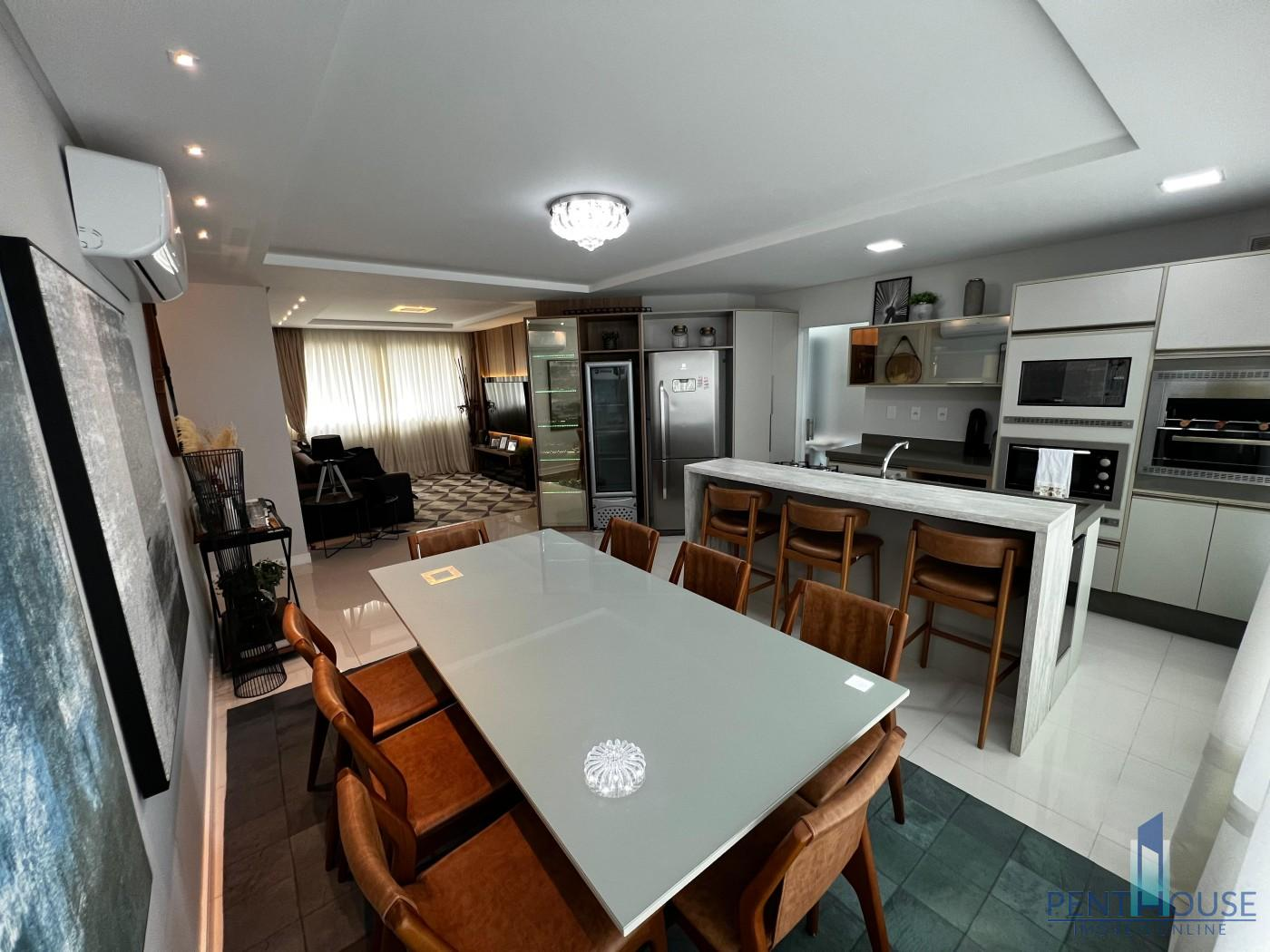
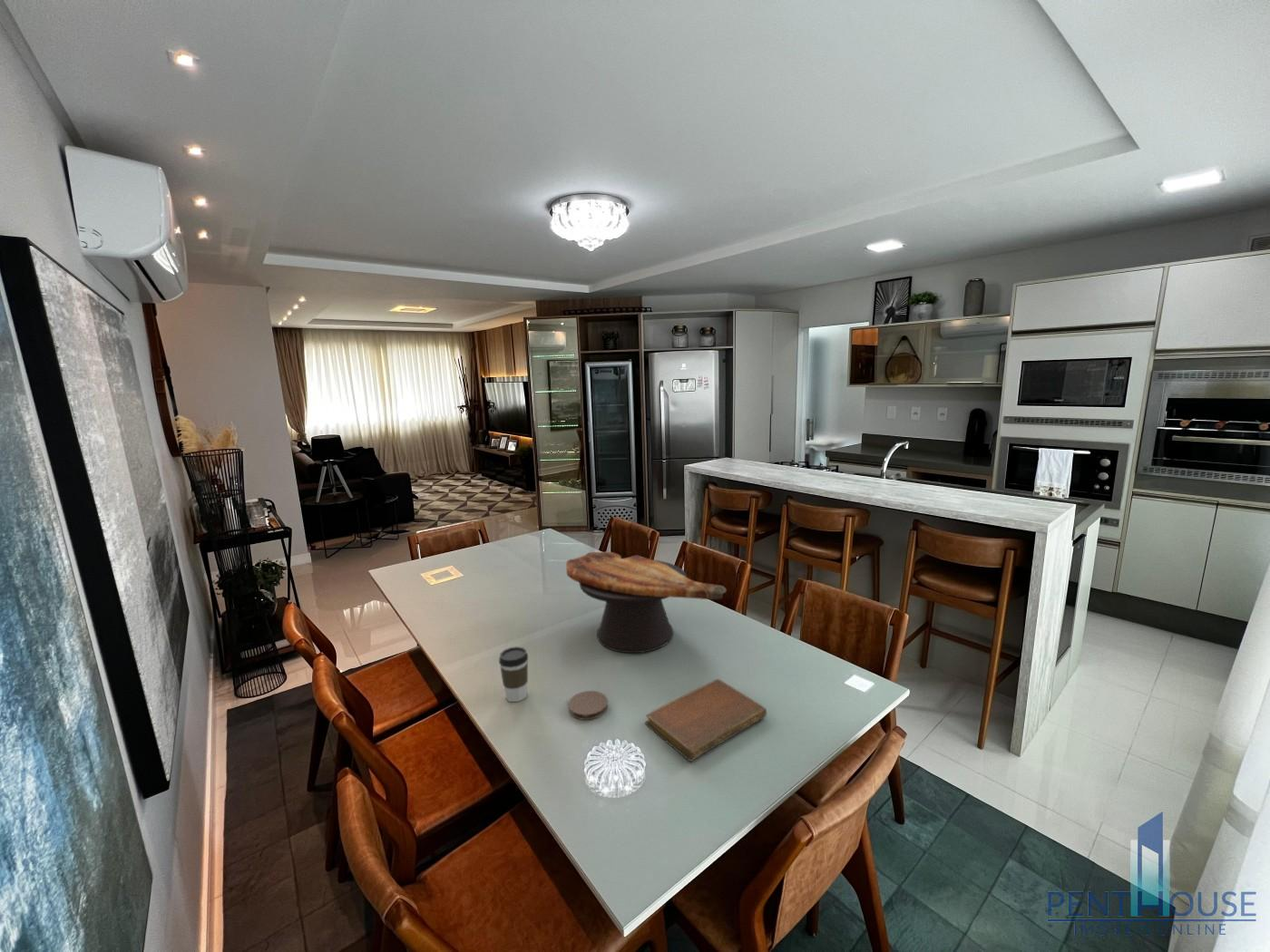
+ coaster (588, 704)
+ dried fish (639, 605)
+ coffee cup (514, 674)
+ notebook (706, 715)
